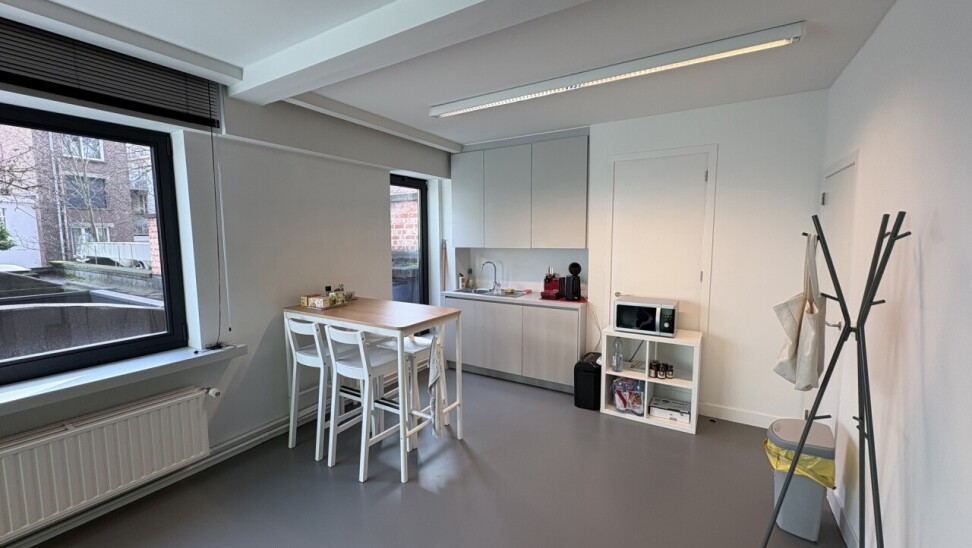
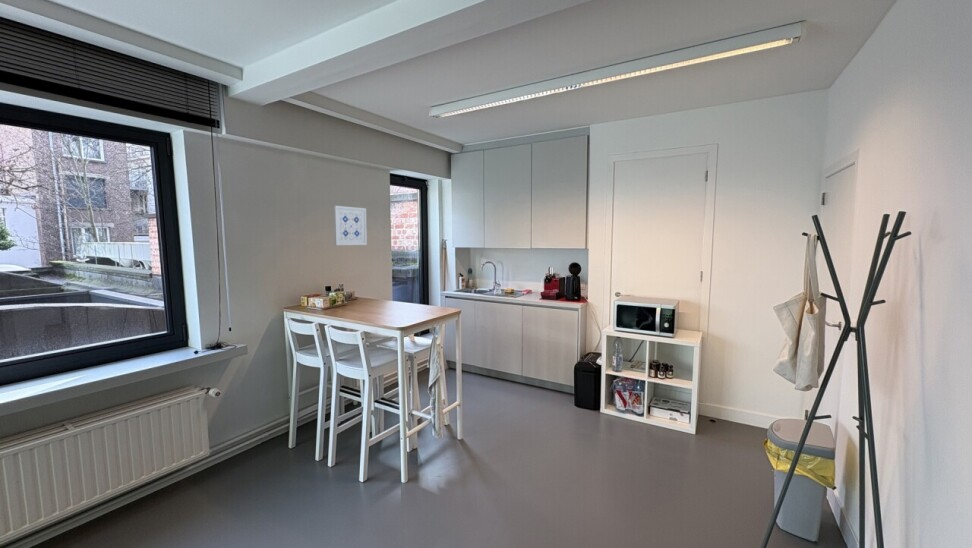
+ wall art (350, 226)
